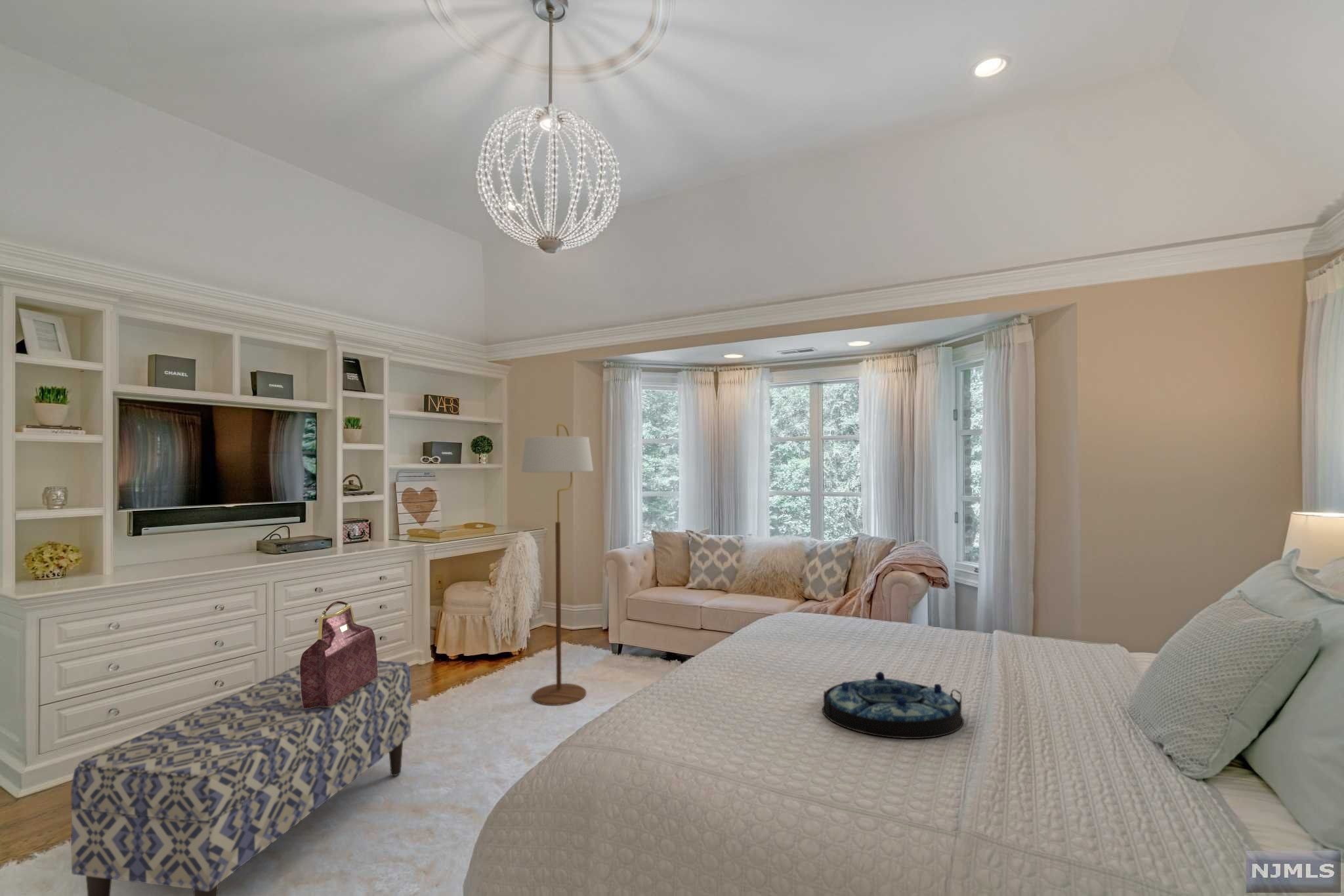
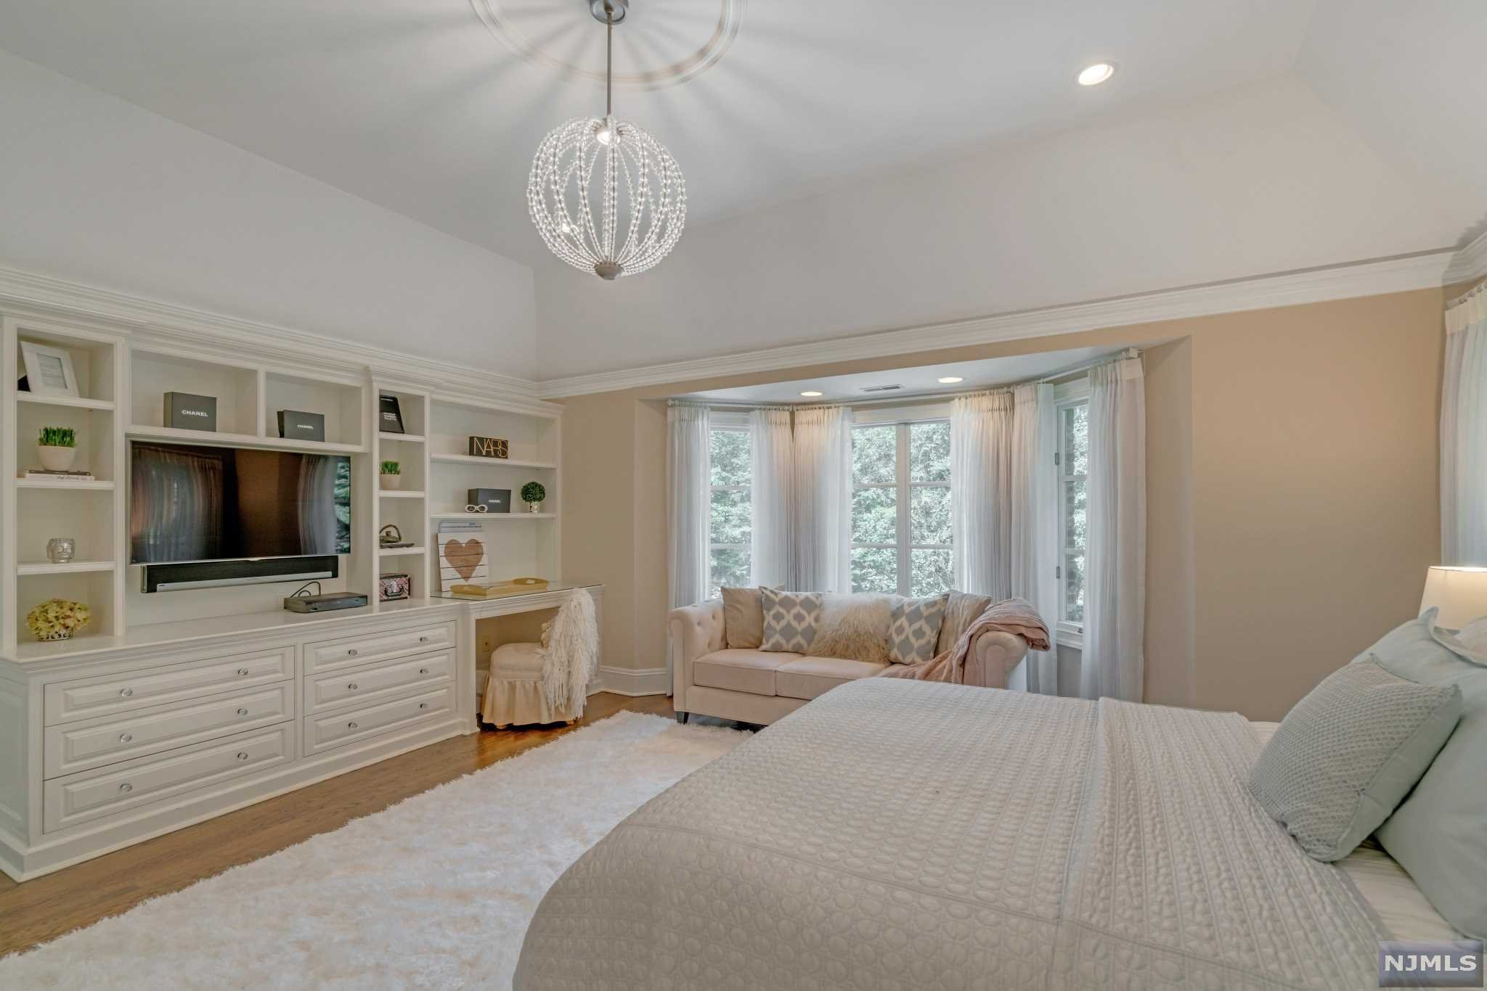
- bench (274, 767)
- handbag (343, 647)
- floor lamp (560, 558)
- serving tray (891, 698)
